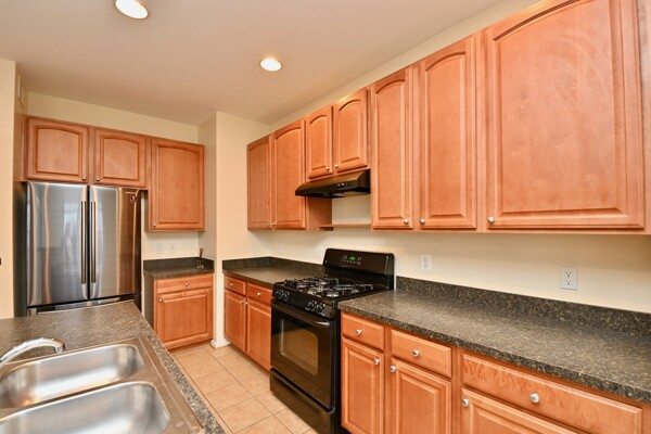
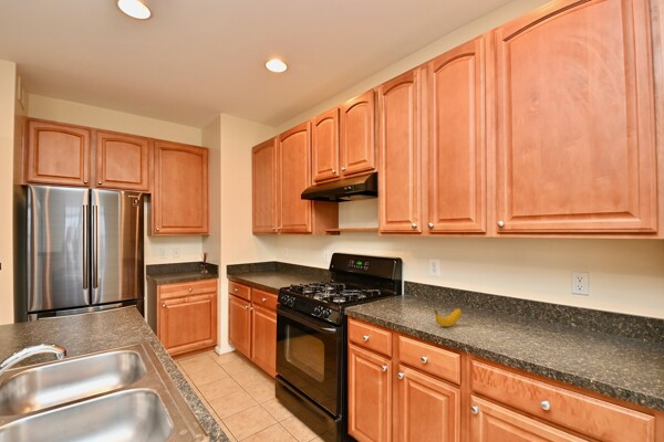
+ banana (447, 316)
